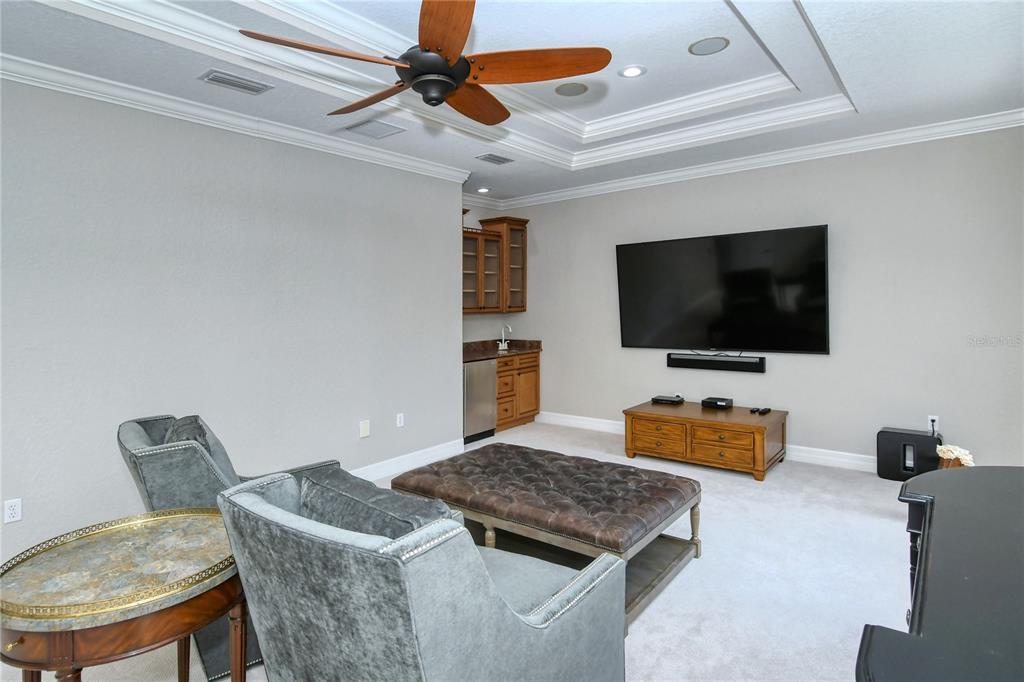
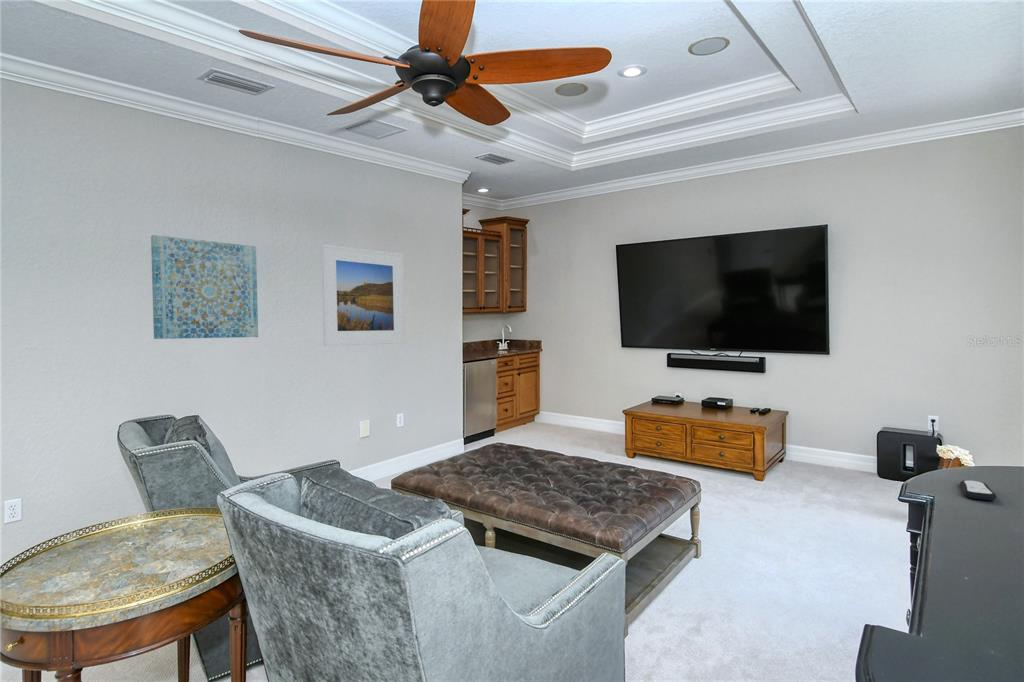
+ remote control (976, 489)
+ wall art (208, 289)
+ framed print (365, 297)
